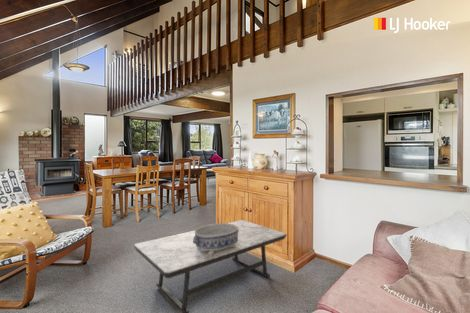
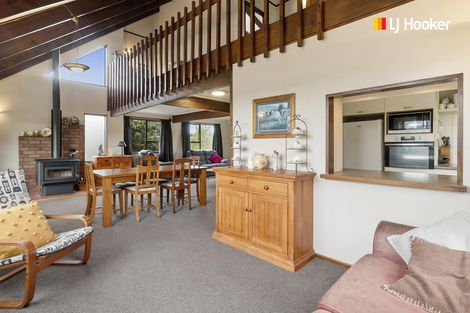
- coffee table (215, 260)
- decorative bowl (217, 237)
